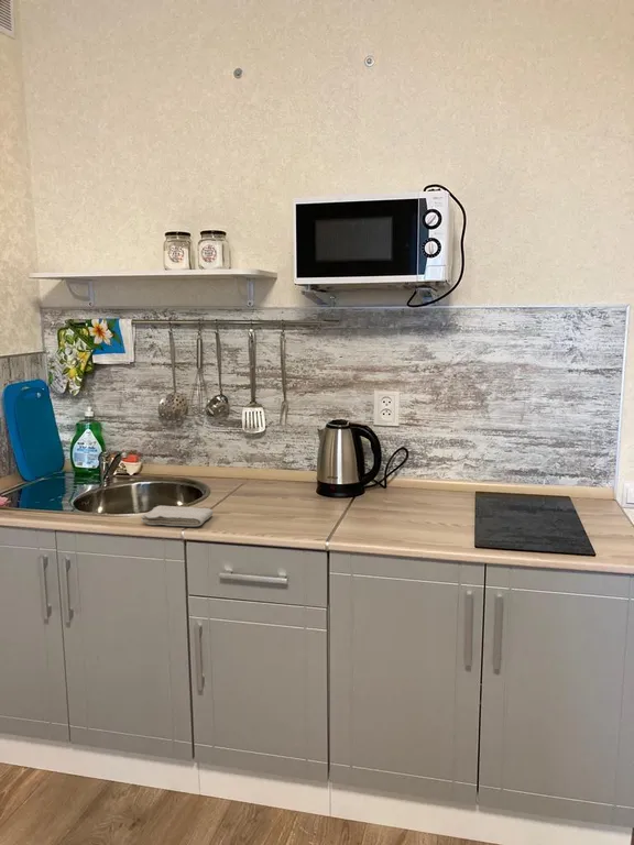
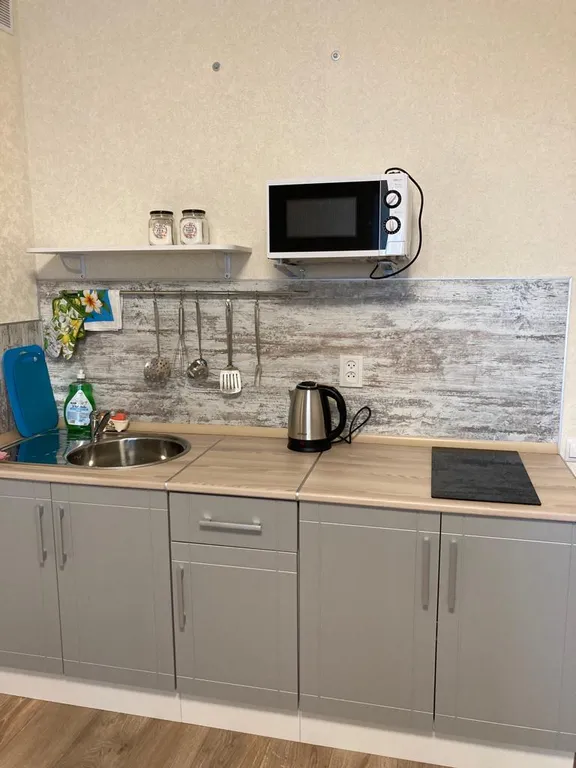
- washcloth (177, 515)
